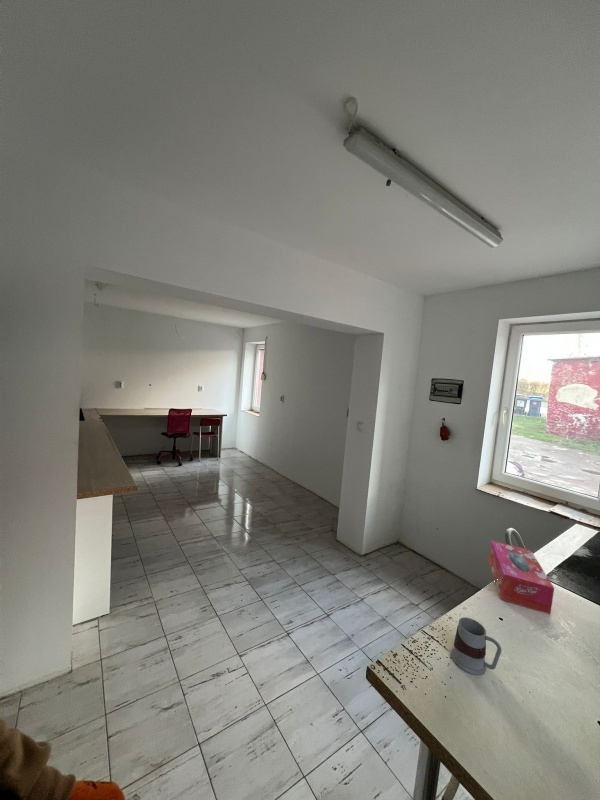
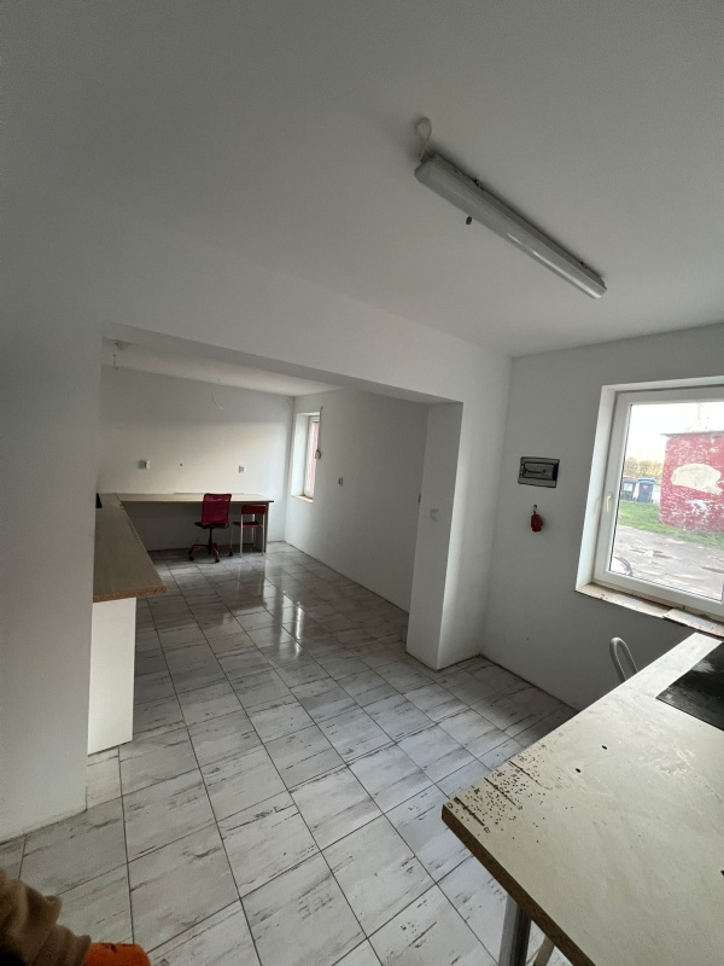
- mug (475, 646)
- tissue box (517, 572)
